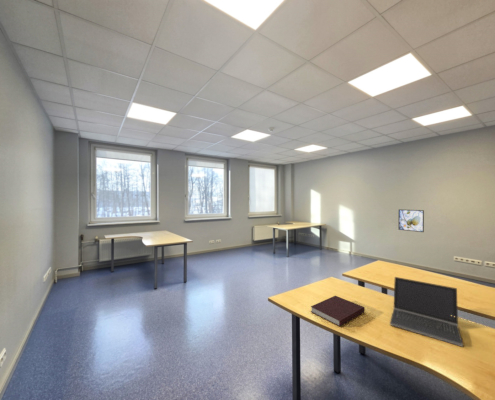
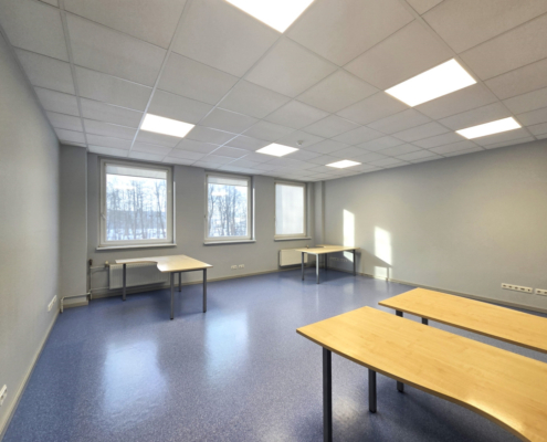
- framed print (410, 220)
- notebook (337, 309)
- laptop computer (423, 306)
